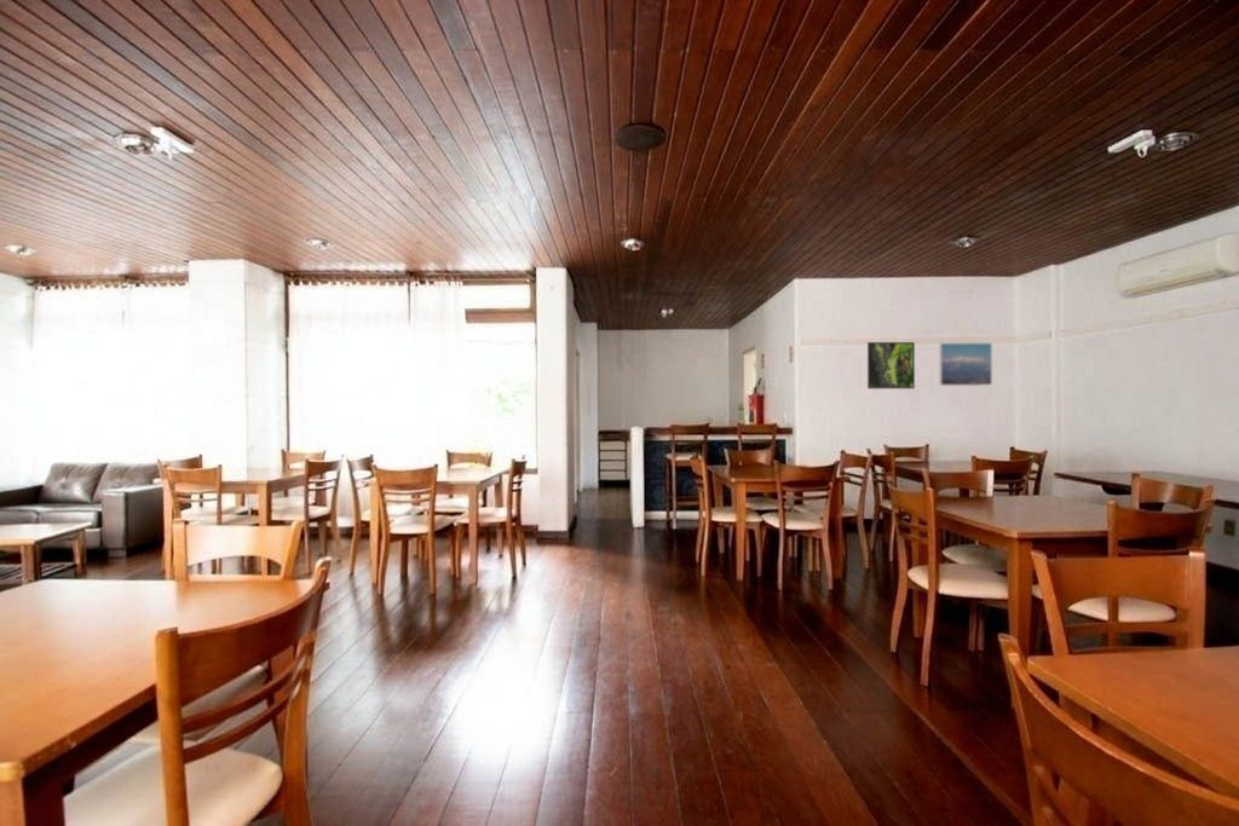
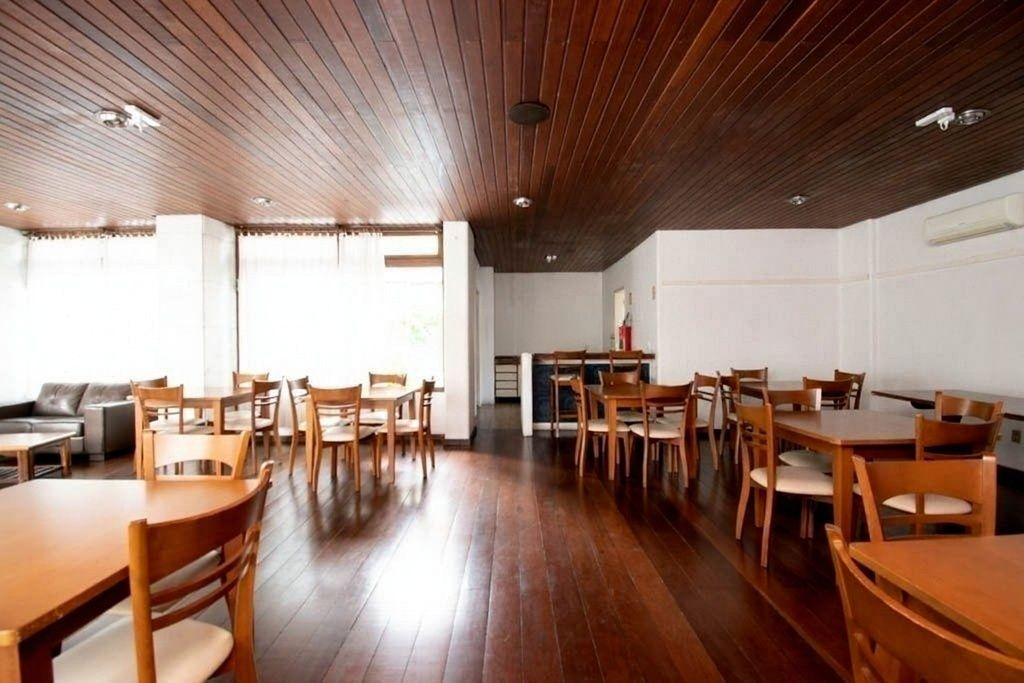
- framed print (891, 365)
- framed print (964, 364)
